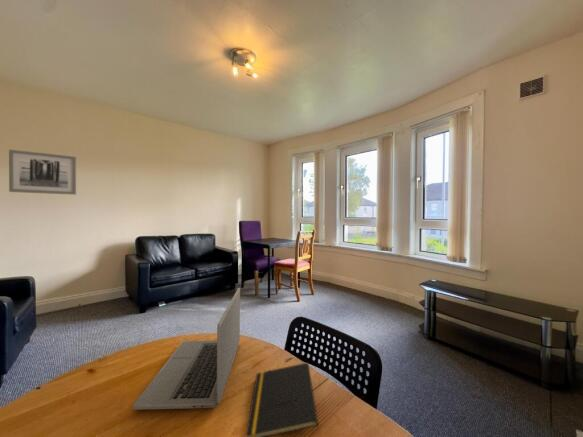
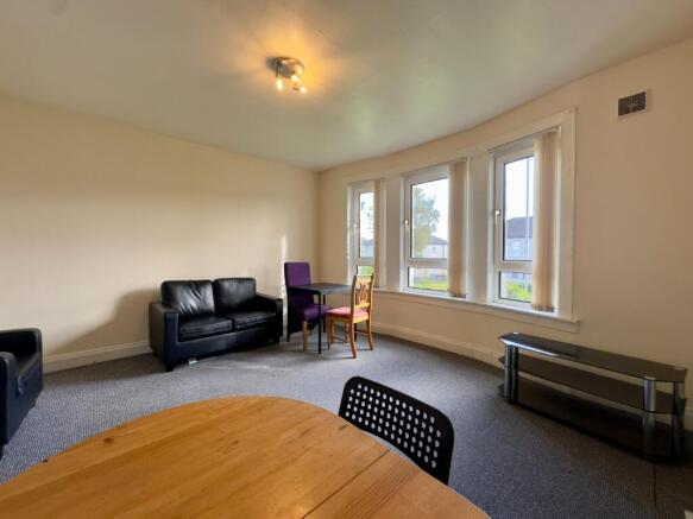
- laptop (197, 341)
- wall art (44, 173)
- notepad (282, 395)
